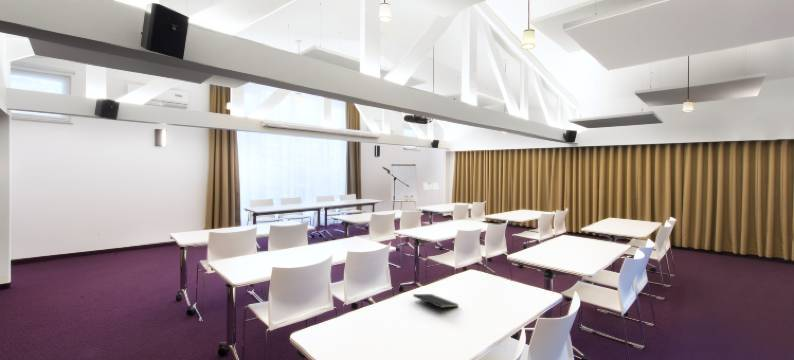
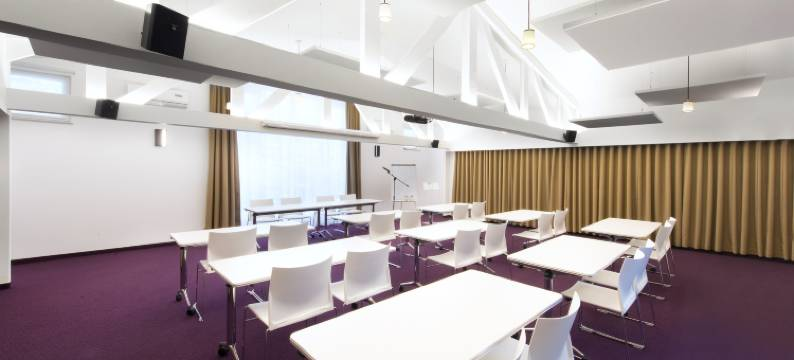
- notepad (435, 300)
